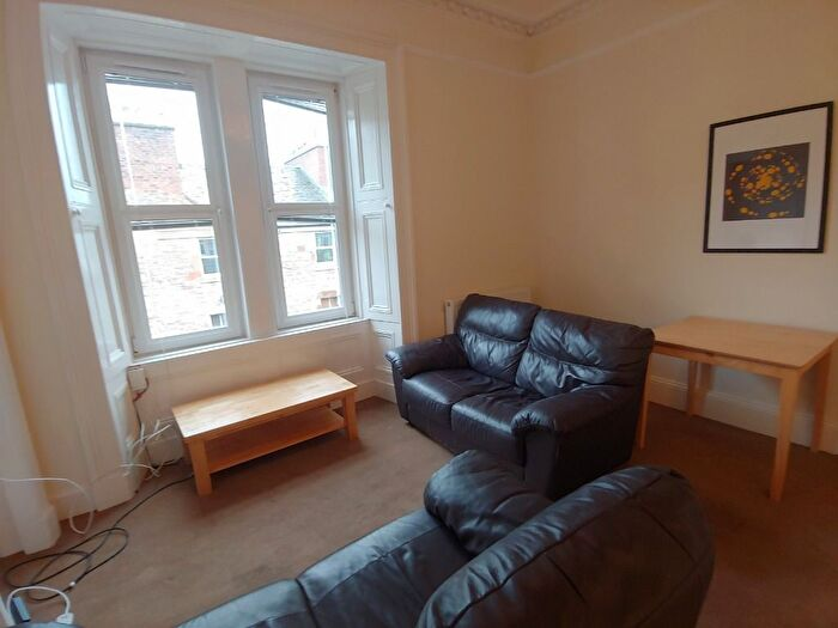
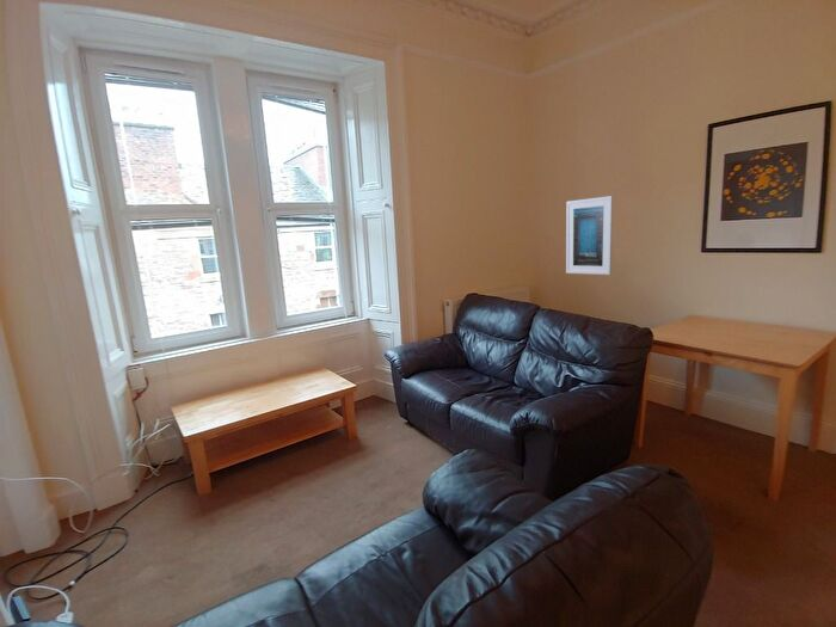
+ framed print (588, 236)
